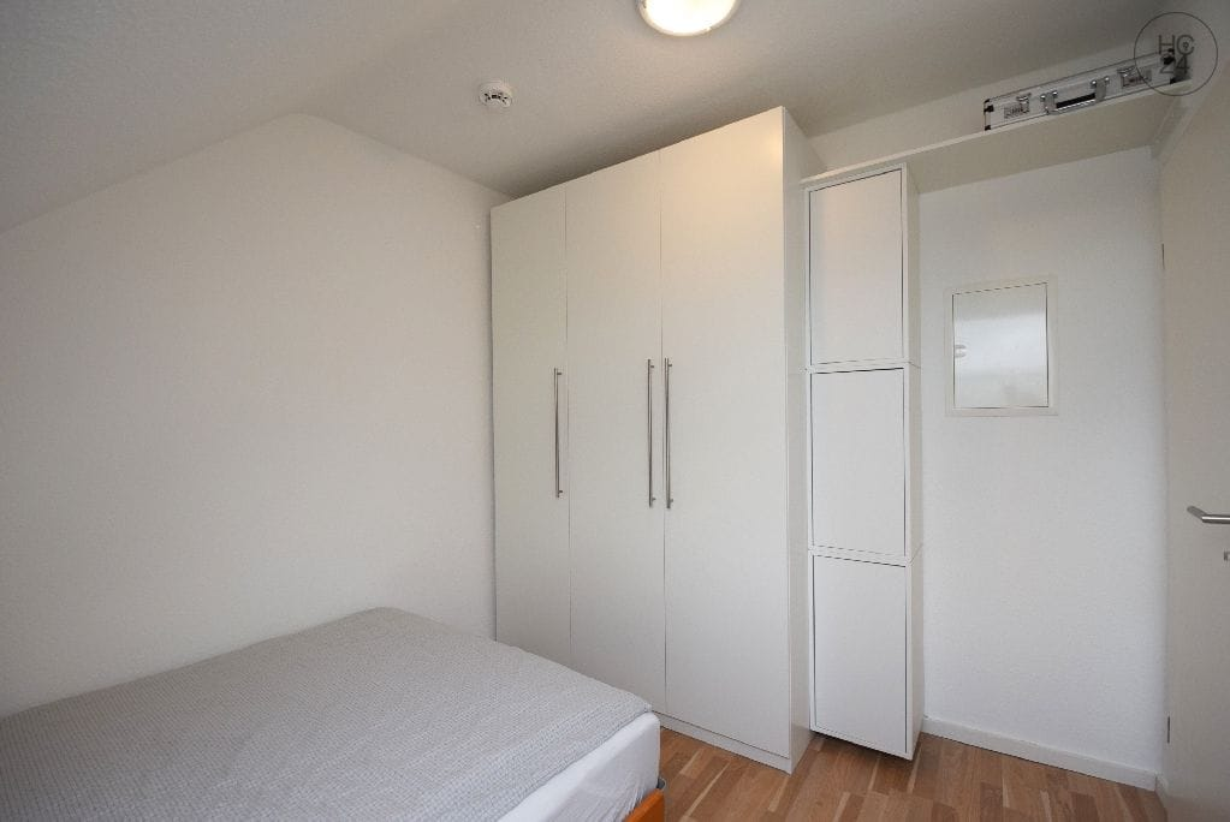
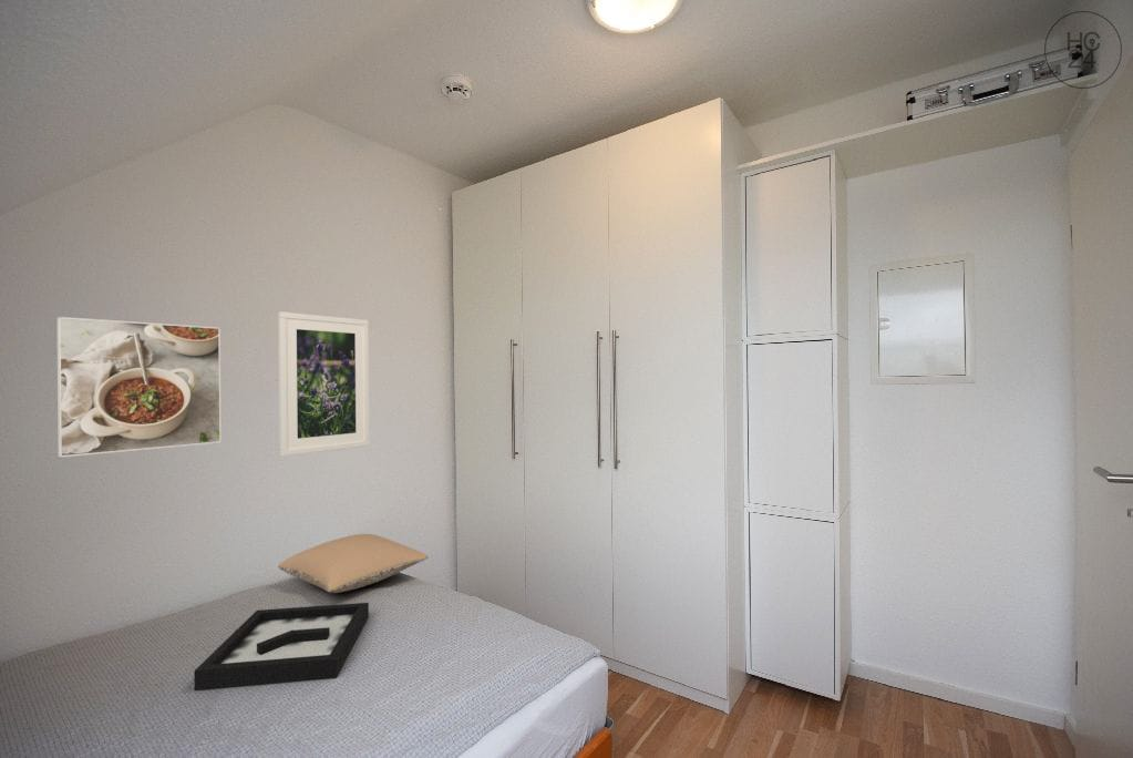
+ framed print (146, 386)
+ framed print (327, 383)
+ pillow (354, 561)
+ decorative tray (292, 641)
